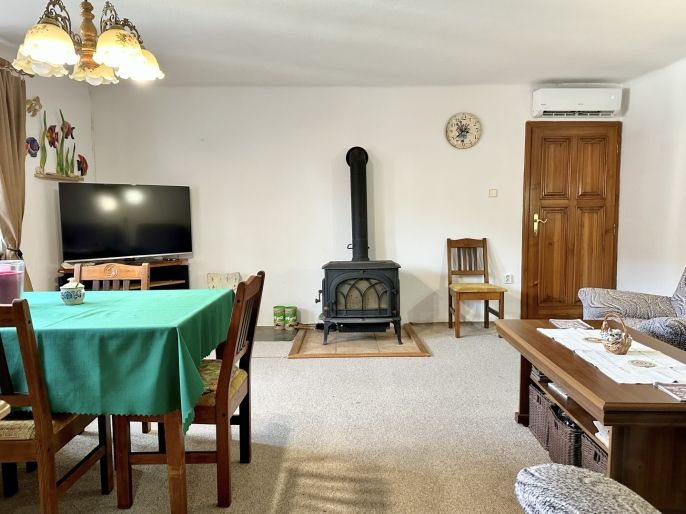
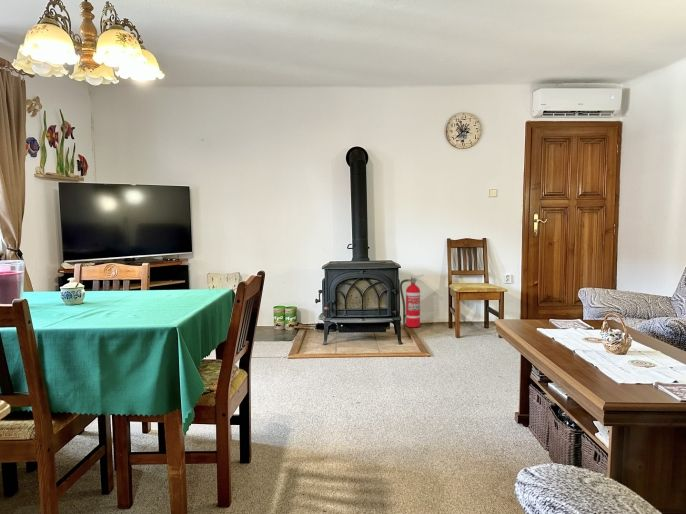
+ fire extinguisher (412, 300)
